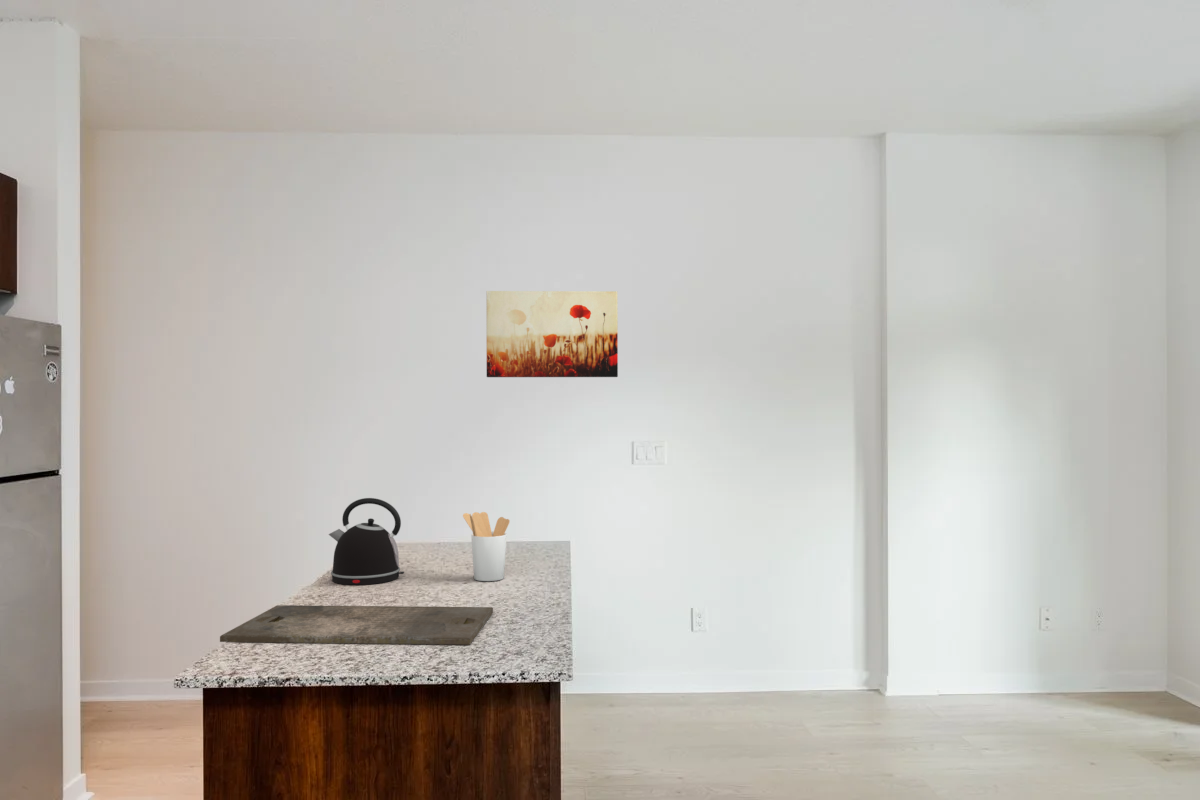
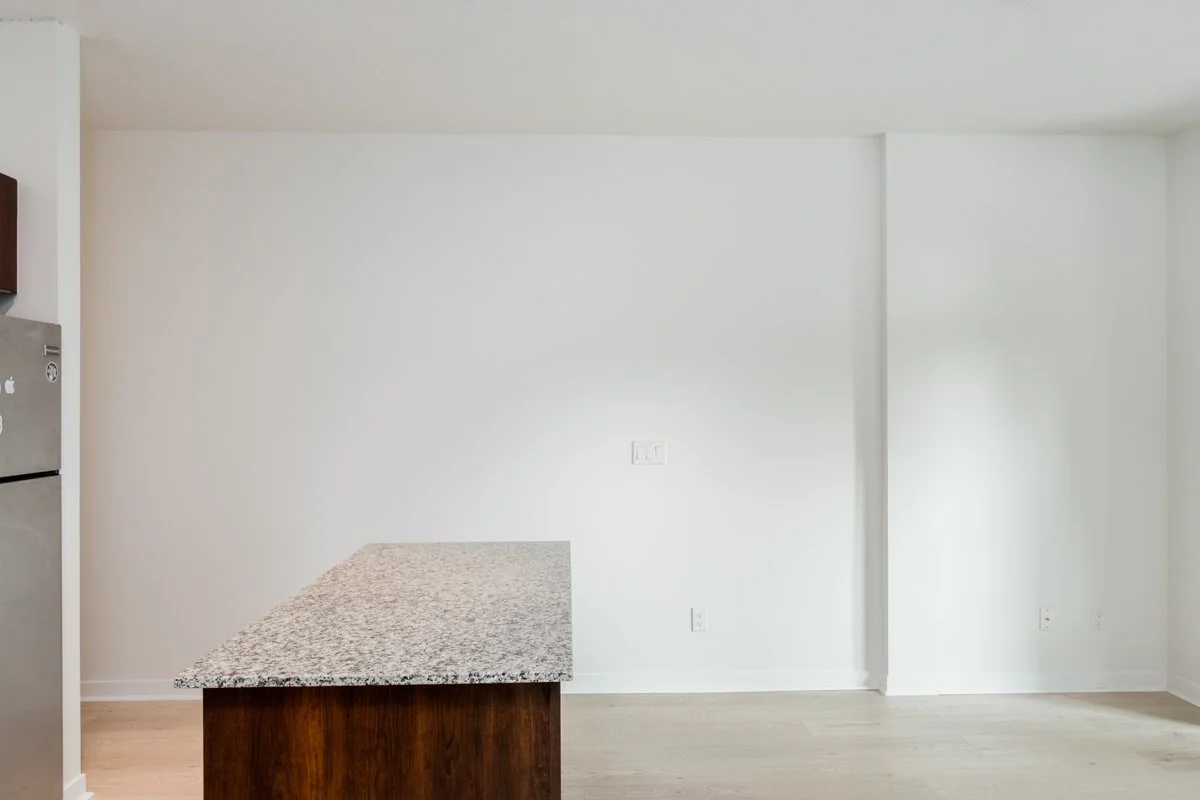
- utensil holder (484, 544)
- kettle (366, 537)
- cutting board (365, 623)
- wall art (552, 334)
